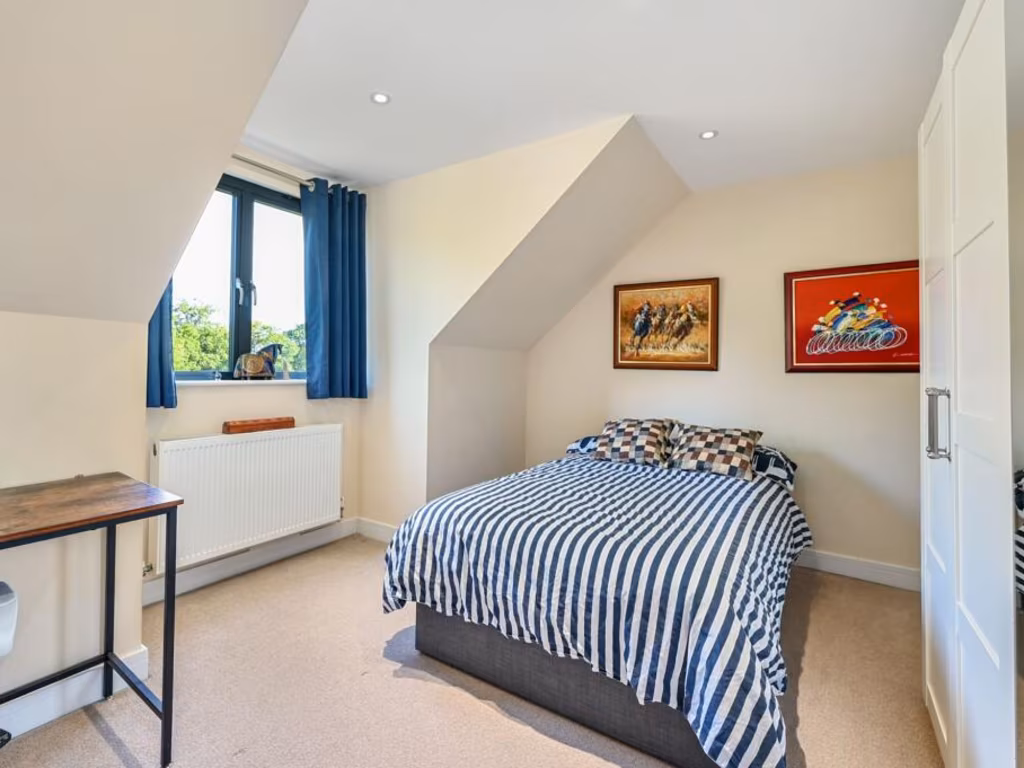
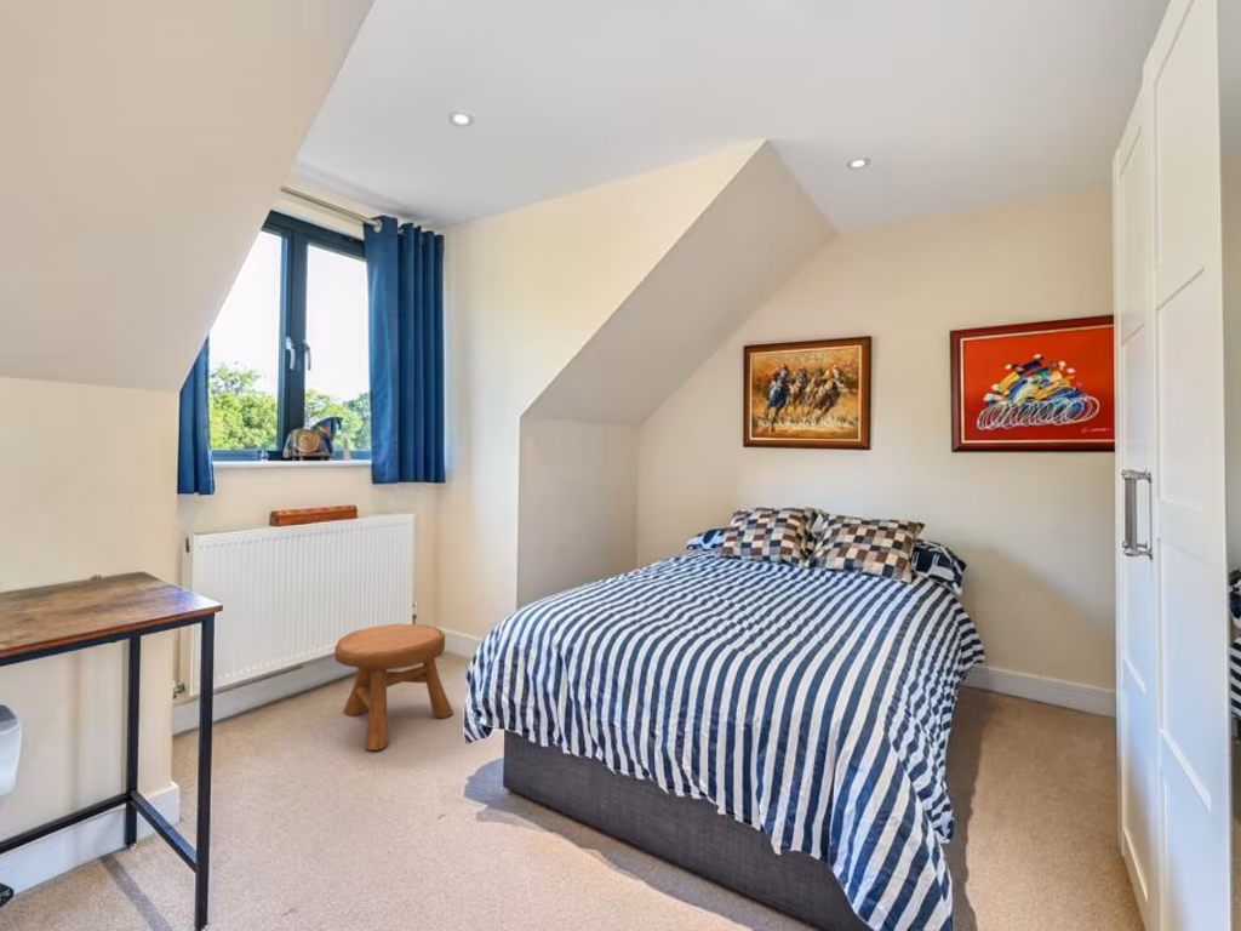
+ stool (384, 678)
